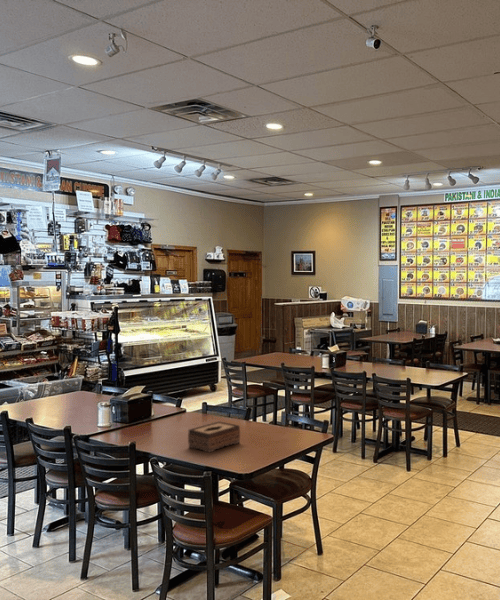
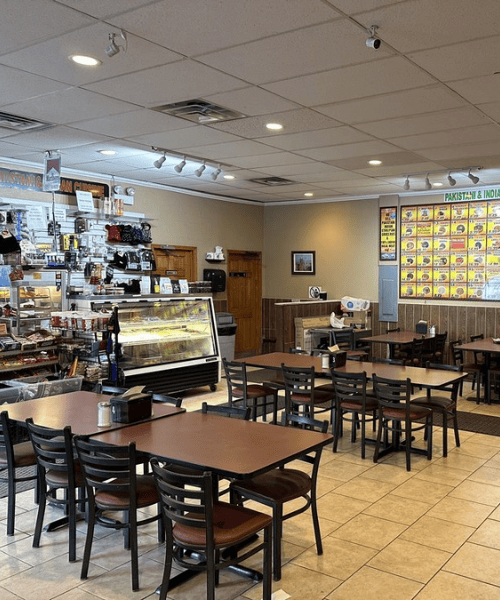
- tissue box (214, 436)
